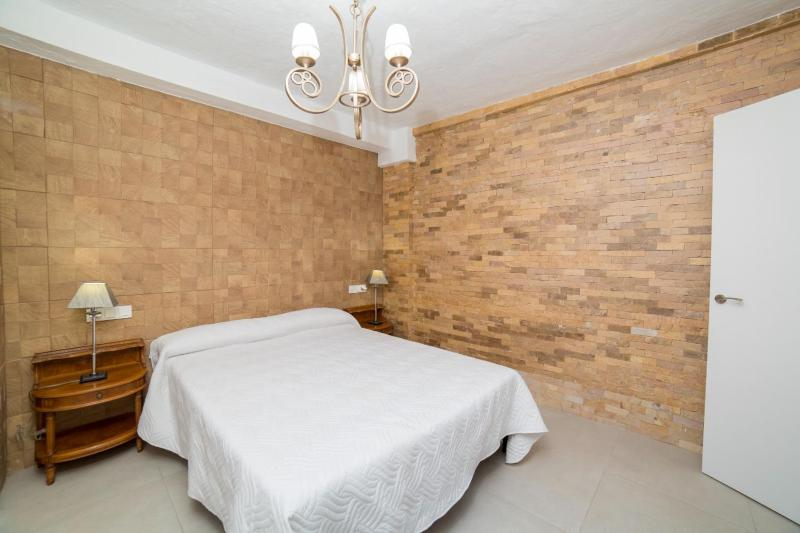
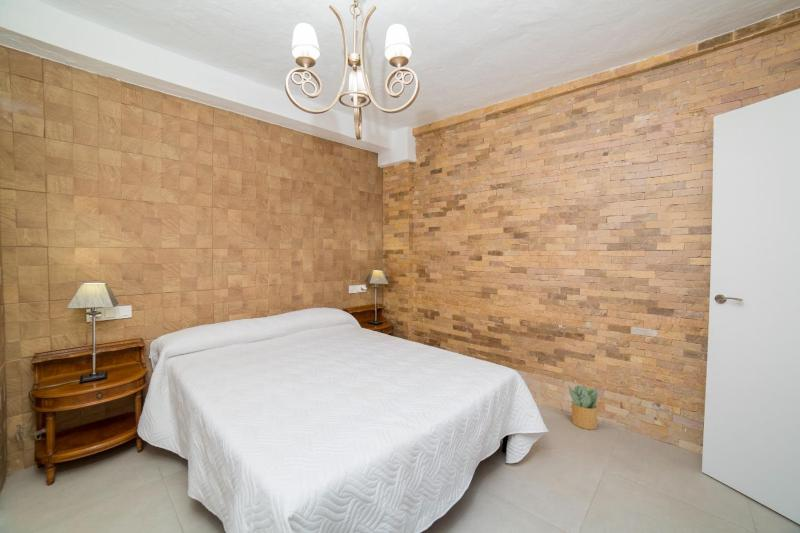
+ potted plant (582, 405)
